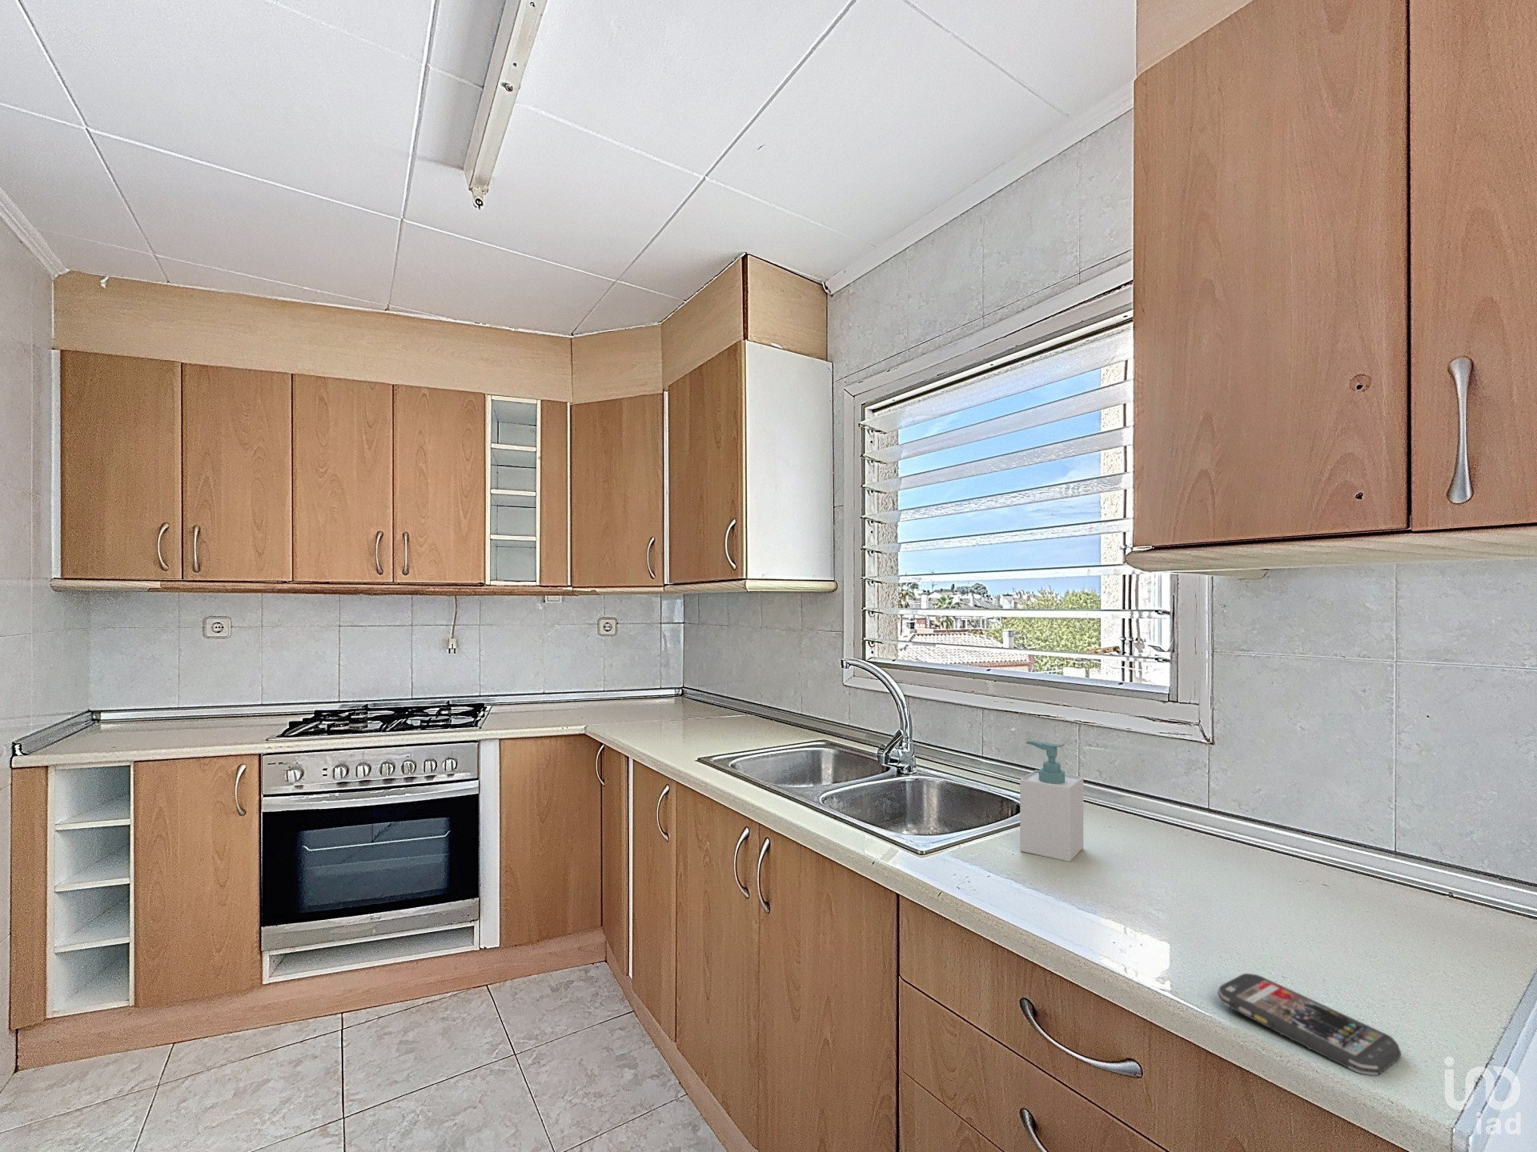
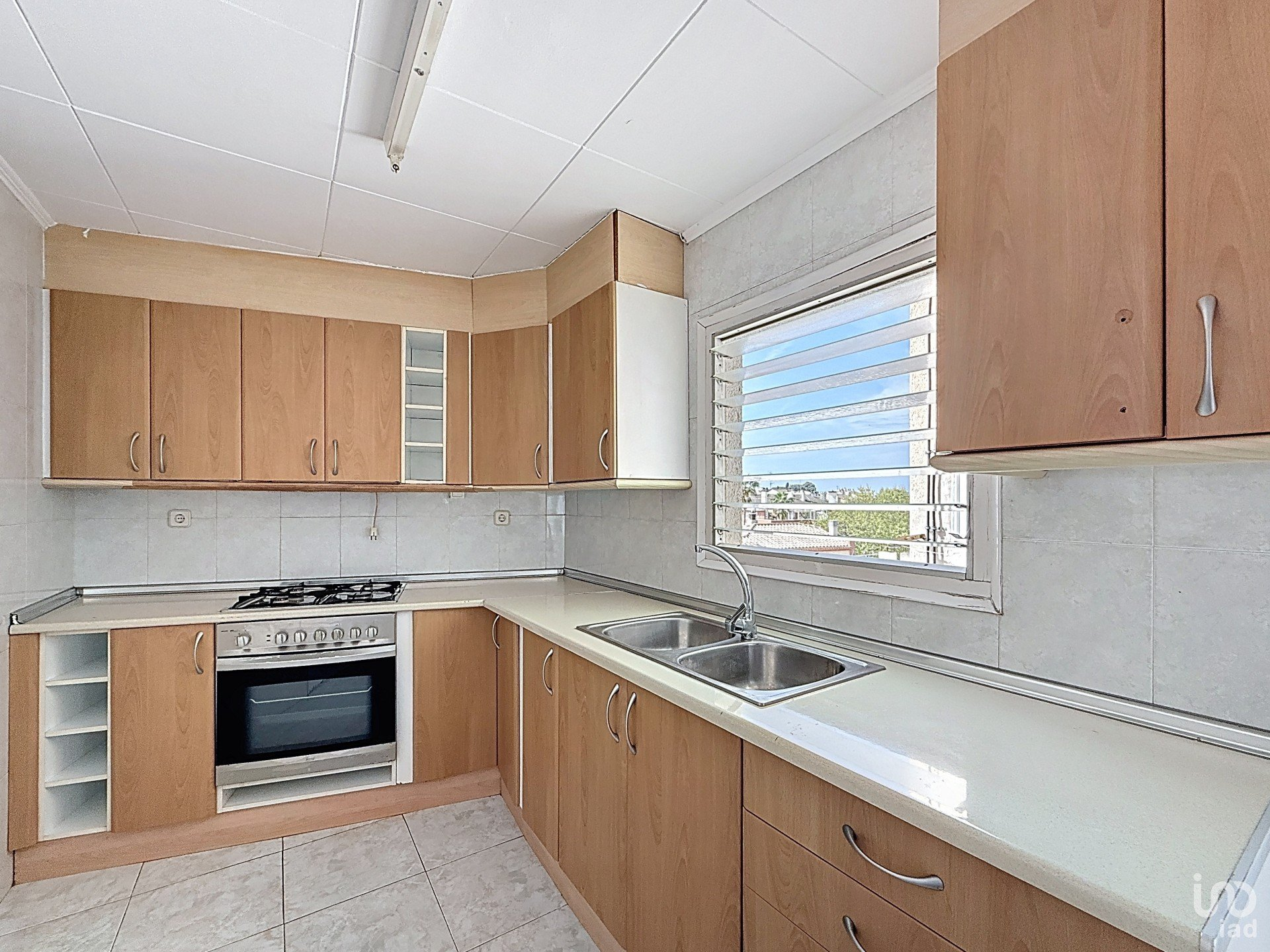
- soap bottle (1050, 796)
- smartphone (1303, 1019)
